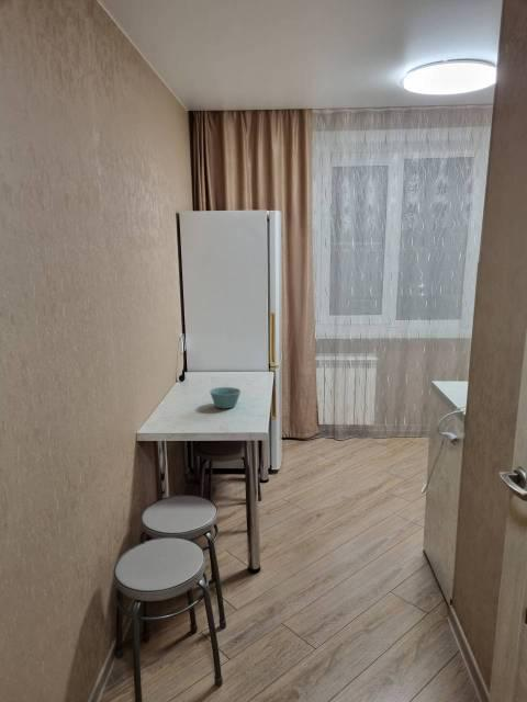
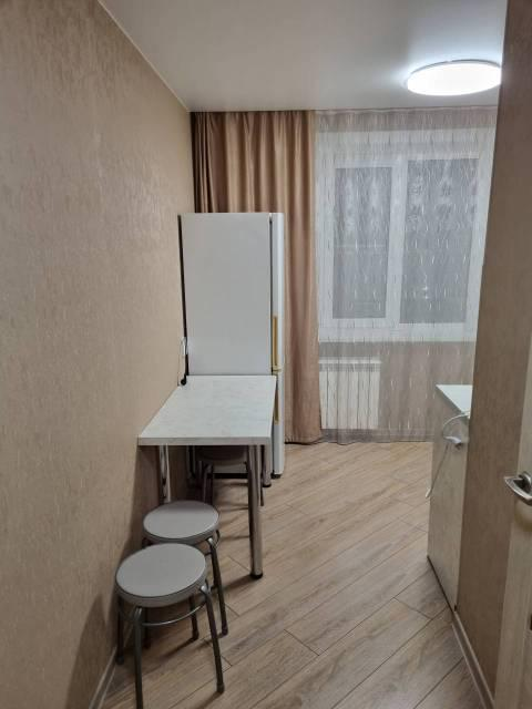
- bowl (225, 398)
